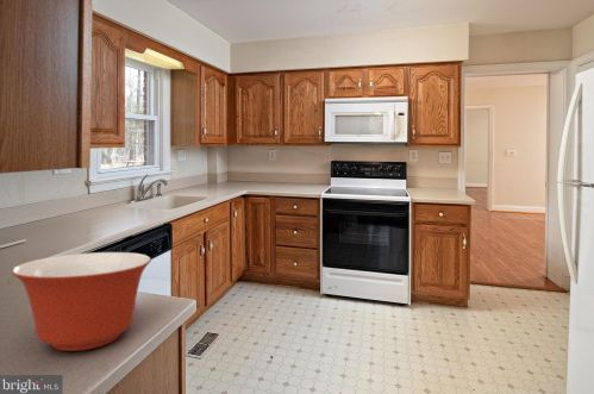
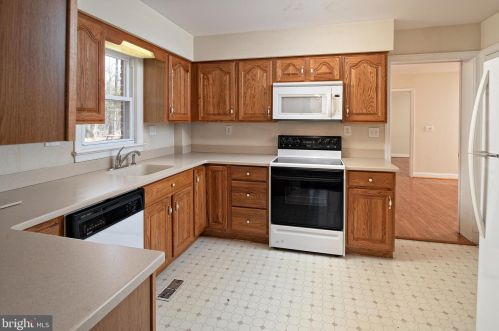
- mixing bowl (87, 300)
